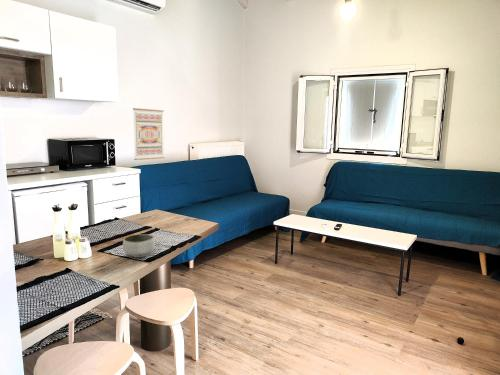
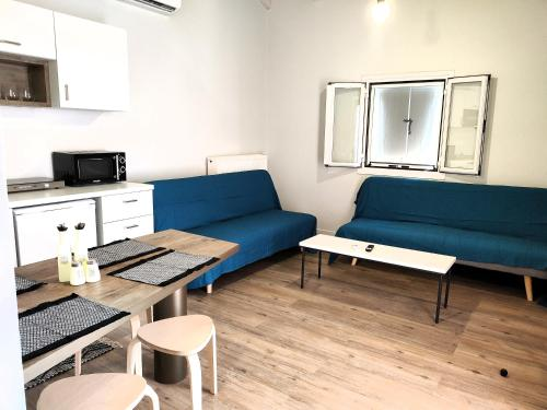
- wall art (149, 134)
- bowl (139, 246)
